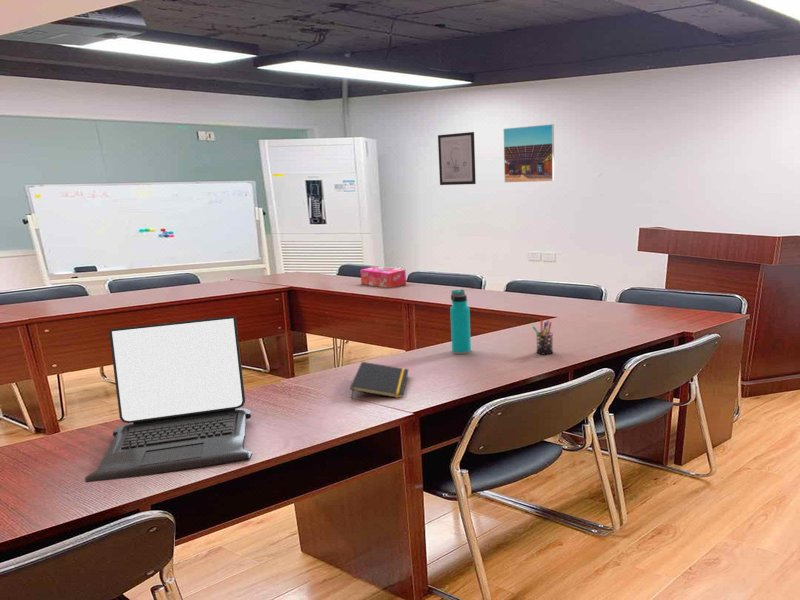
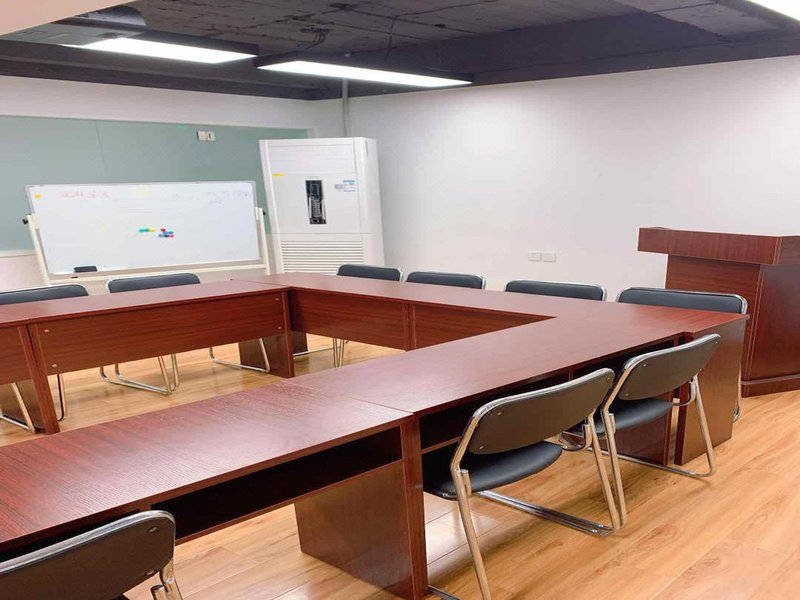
- wall art (456, 159)
- notepad (380, 379)
- laptop (171, 391)
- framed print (528, 154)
- water bottle (460, 321)
- tissue box (382, 276)
- pen holder (542, 336)
